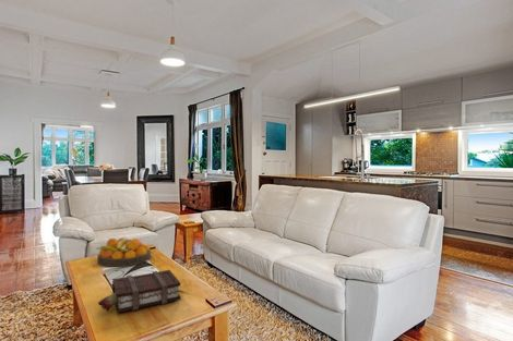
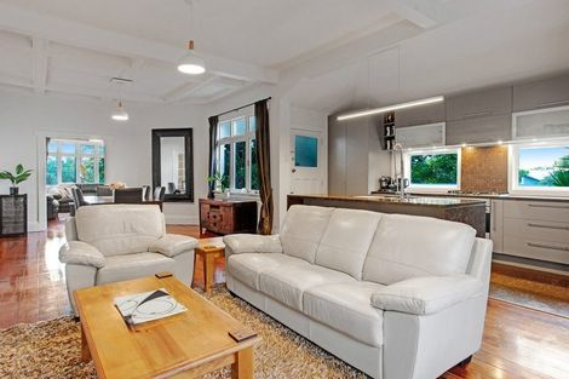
- fruit bowl (124, 248)
- book (138, 289)
